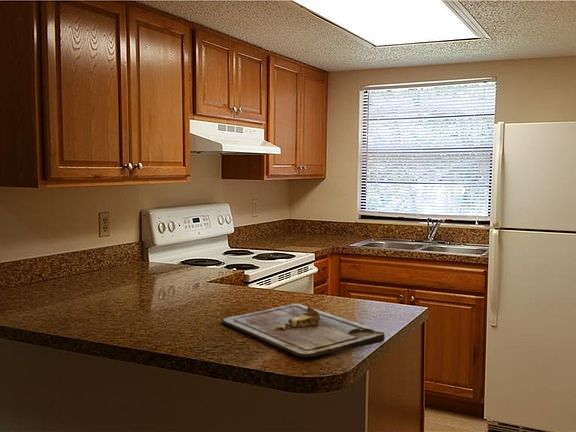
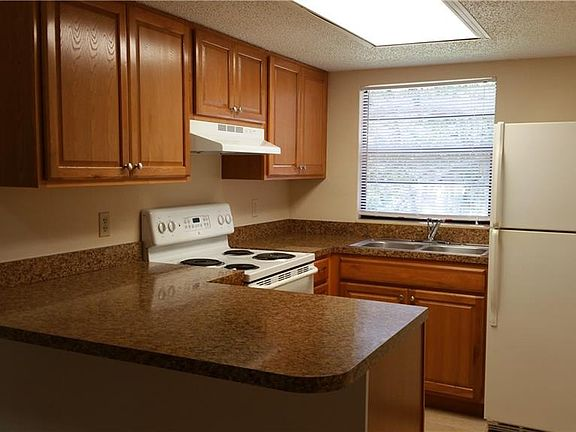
- cutting board (299, 320)
